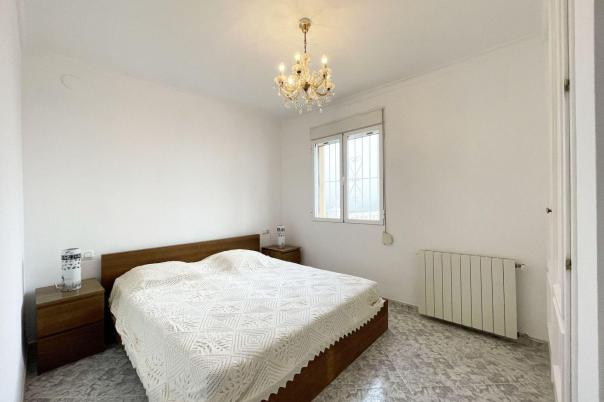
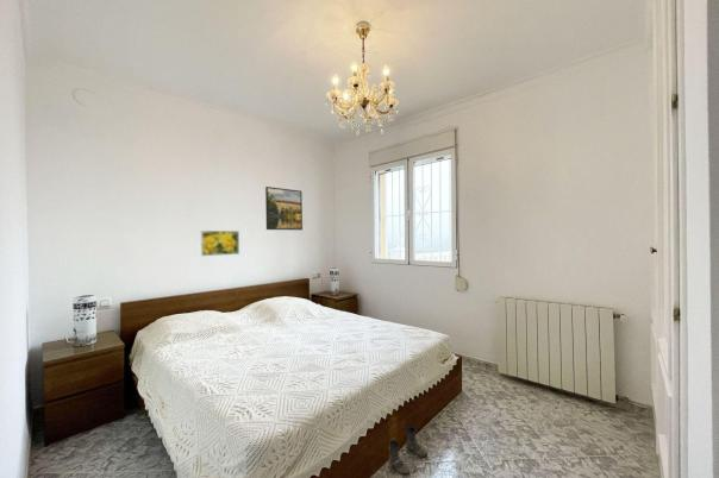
+ boots (407, 448)
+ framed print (285, 209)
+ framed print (220, 243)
